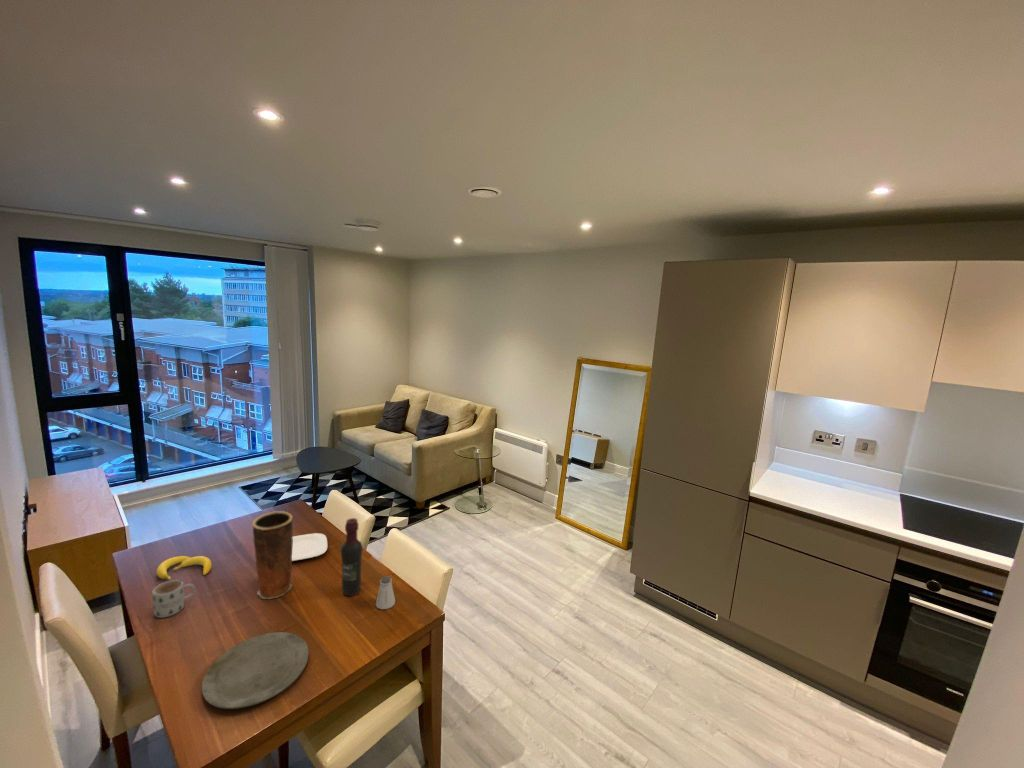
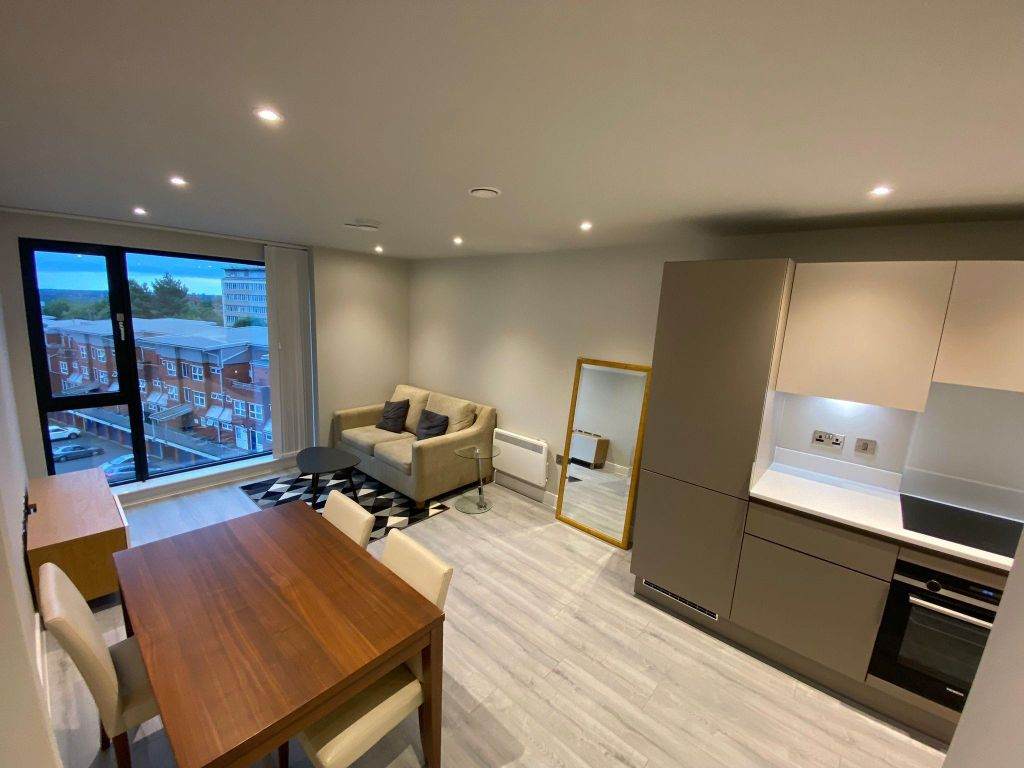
- saltshaker (385, 591)
- banana (184, 566)
- vase (273, 555)
- plate (301, 547)
- plate (258, 667)
- wine bottle (351, 556)
- mug (174, 596)
